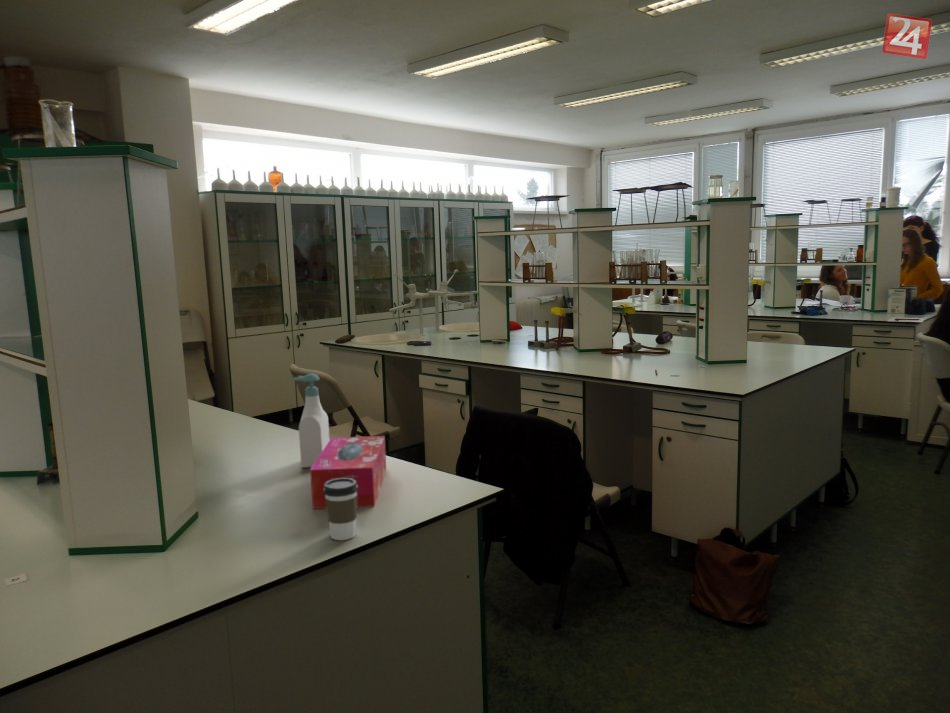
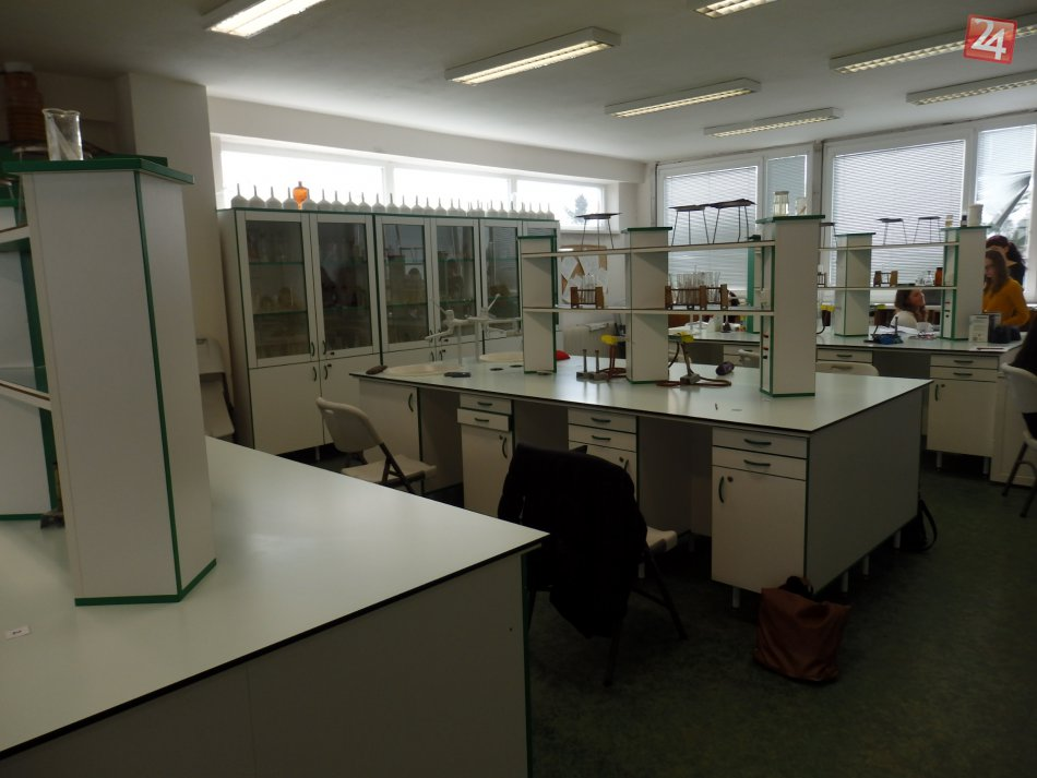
- coffee cup (341, 509)
- soap bottle (310, 418)
- tissue box (351, 469)
